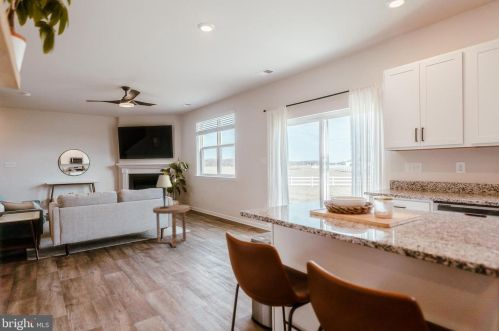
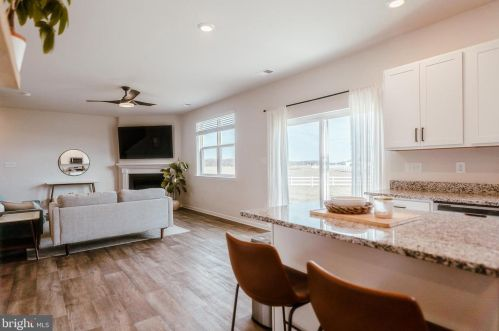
- side table (172, 225)
- table lamp (164, 191)
